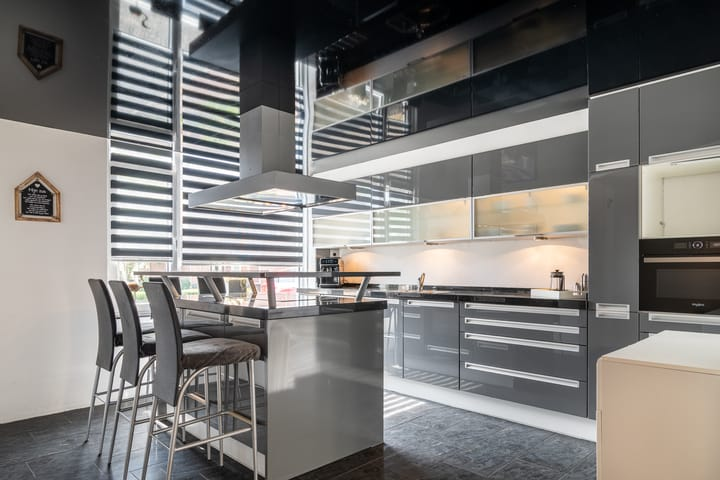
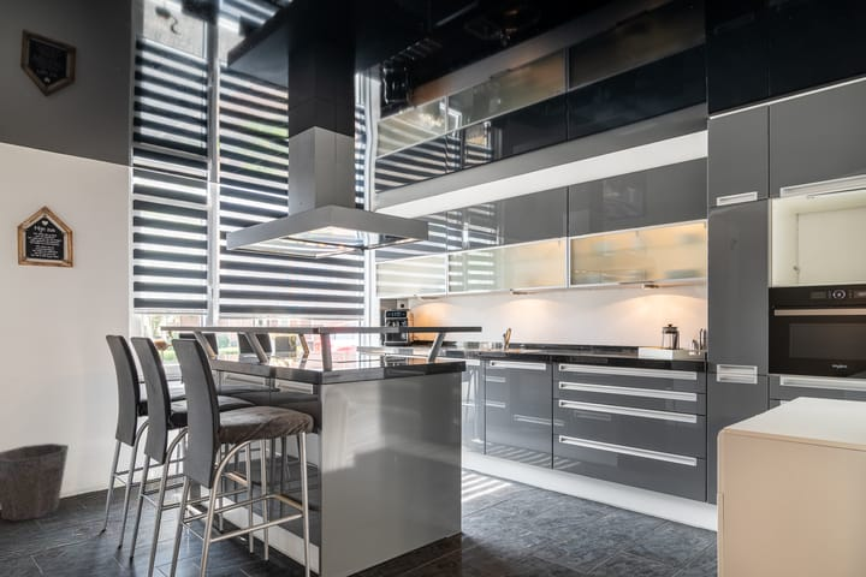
+ waste bin (31, 481)
